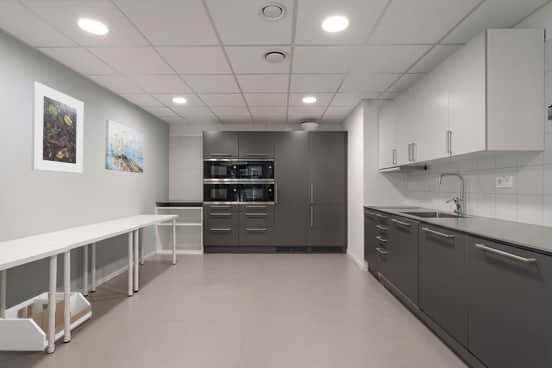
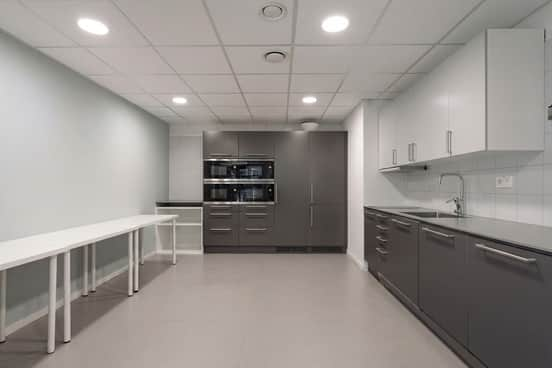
- wall art (126, 149)
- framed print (60, 132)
- storage bin (42, 318)
